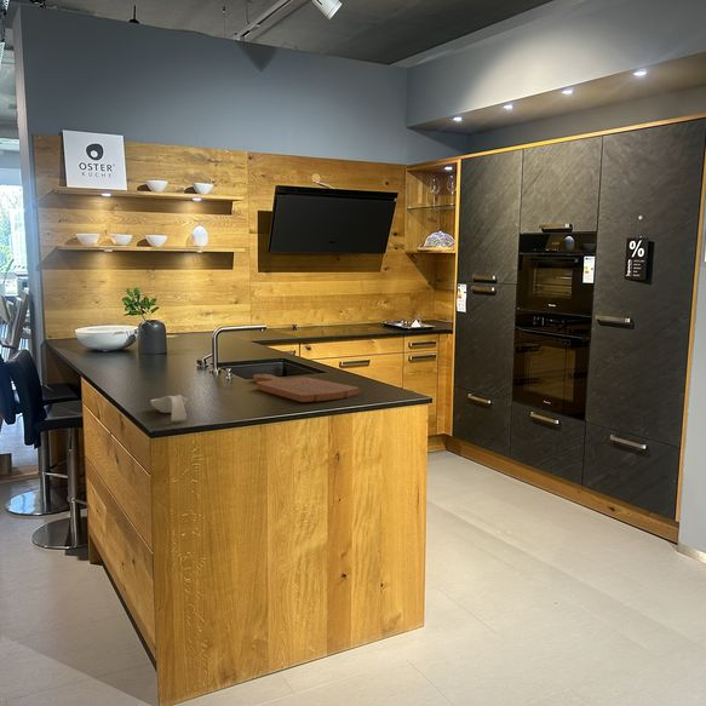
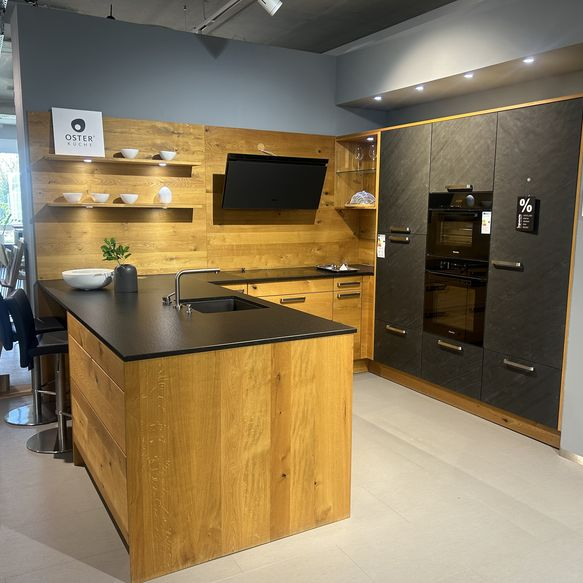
- cutting board (300, 386)
- spoon rest (172, 403)
